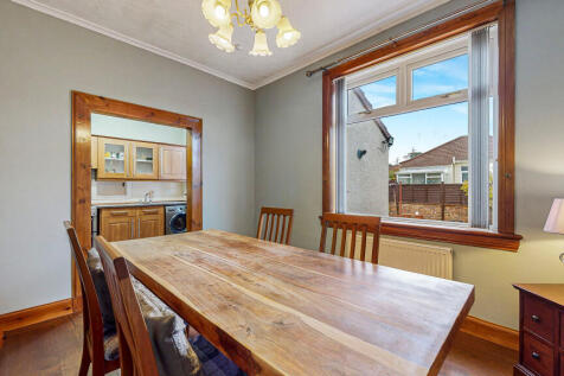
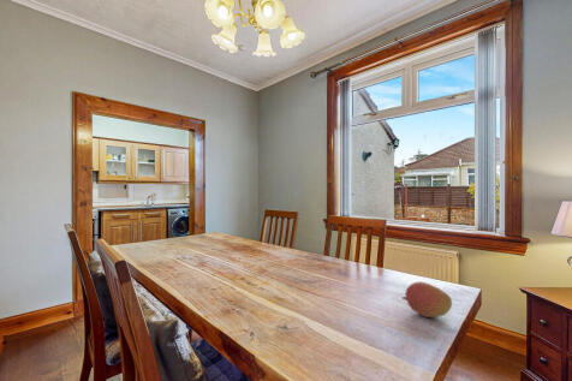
+ fruit (425, 298)
